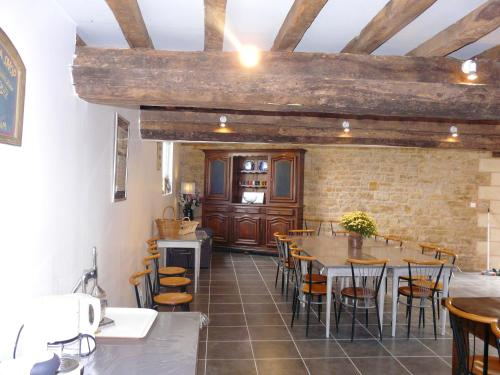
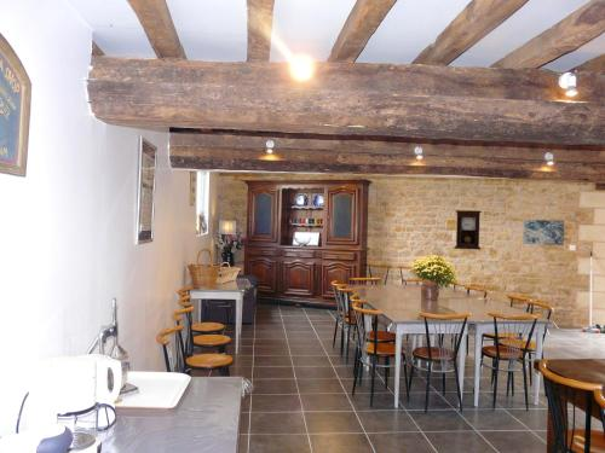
+ pendulum clock (467, 230)
+ wall art (543, 232)
